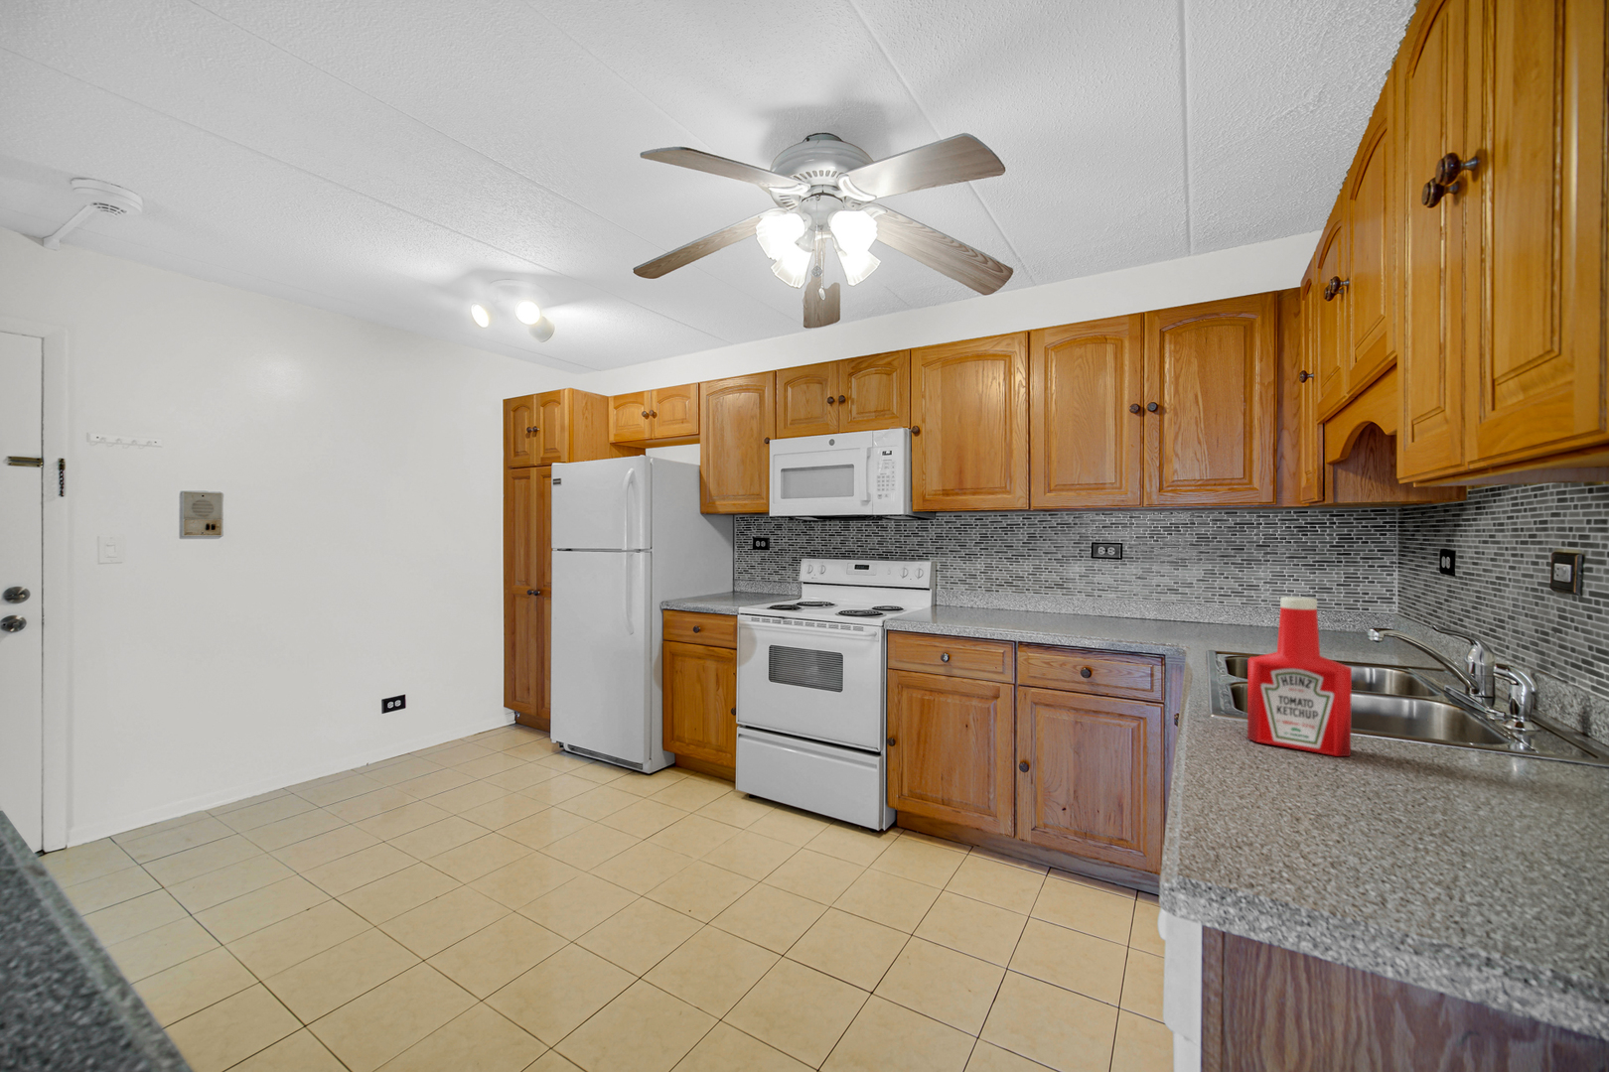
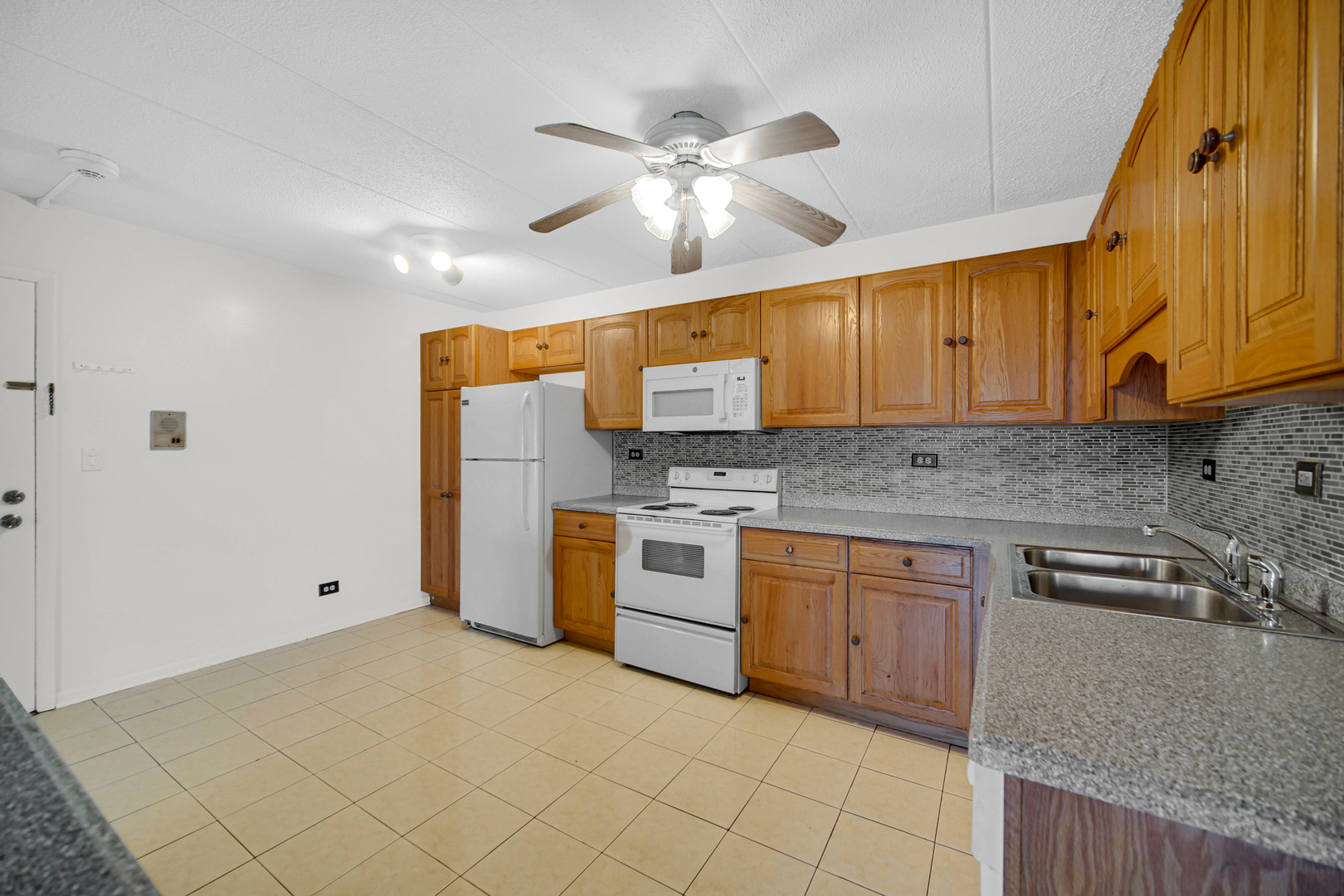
- soap bottle (1297, 671)
